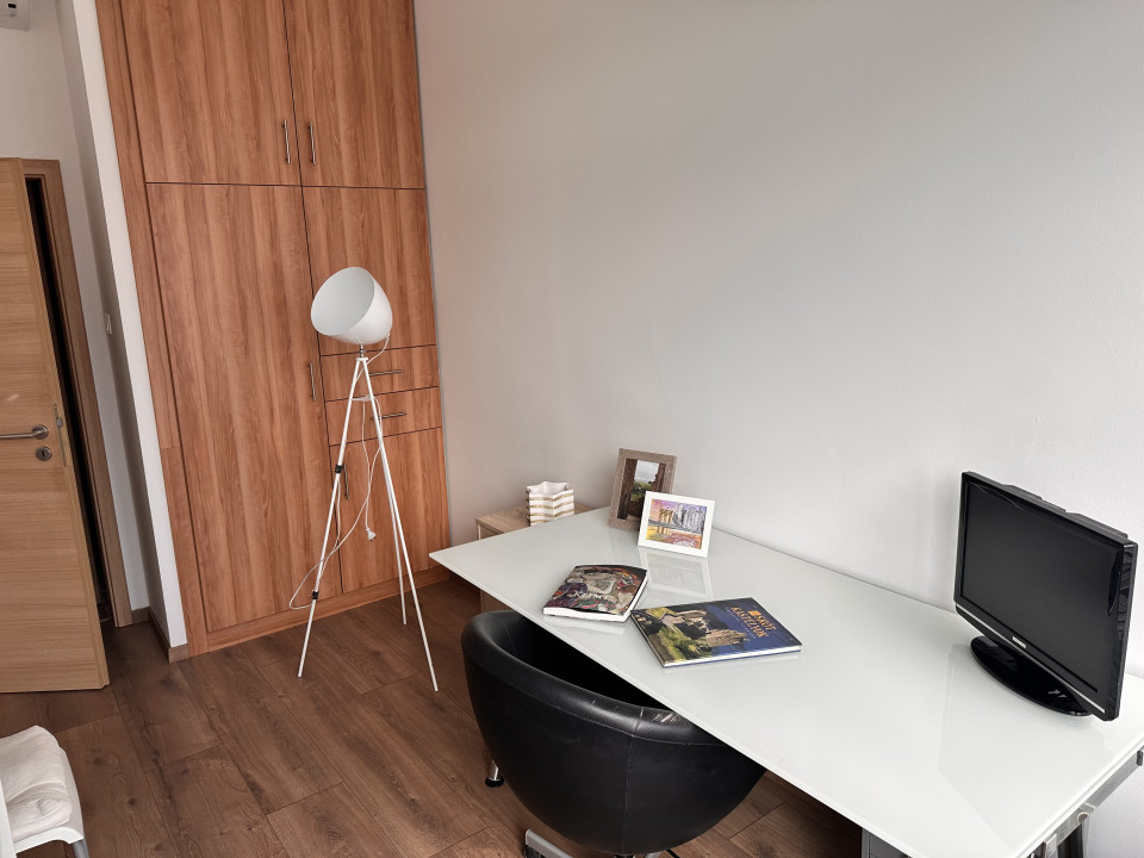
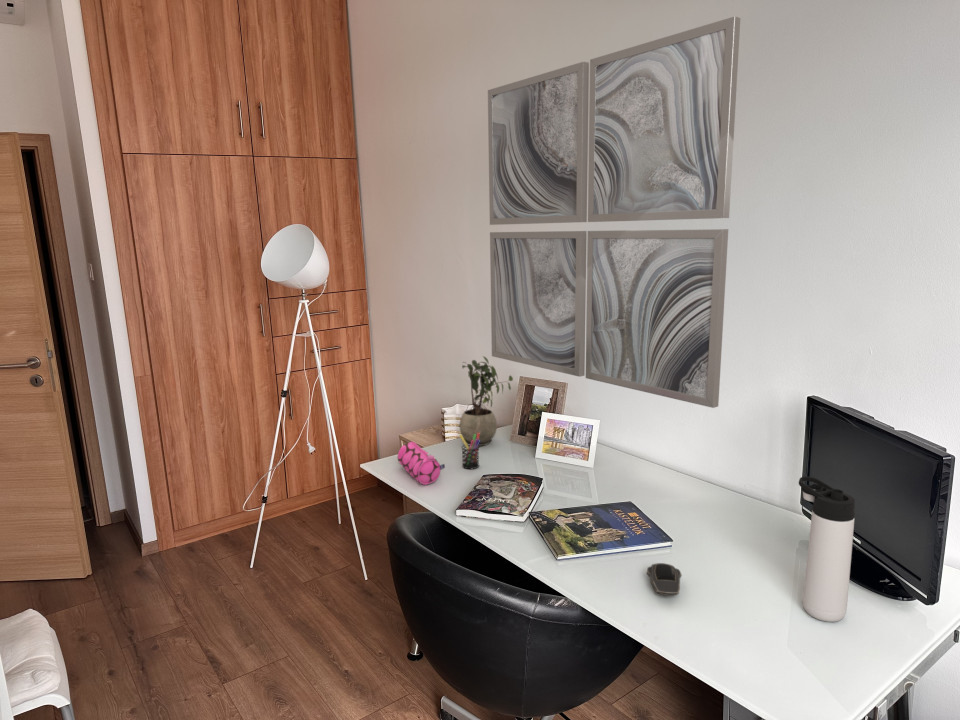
+ pen holder (472, 448)
+ potted plant (484, 398)
+ computer mouse (664, 578)
+ wall art (586, 231)
+ thermos bottle (821, 548)
+ pencil case (418, 461)
